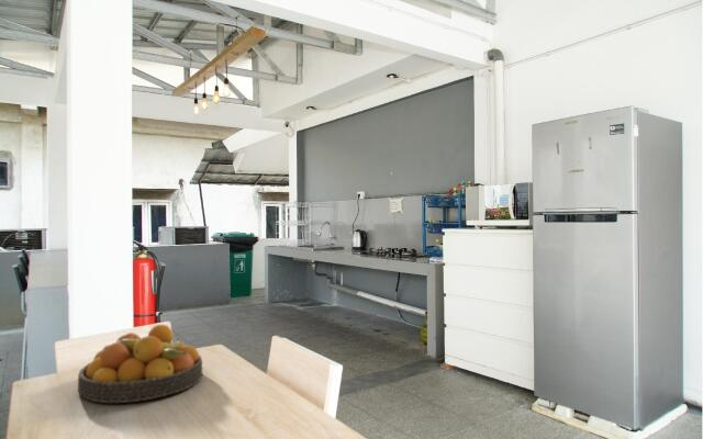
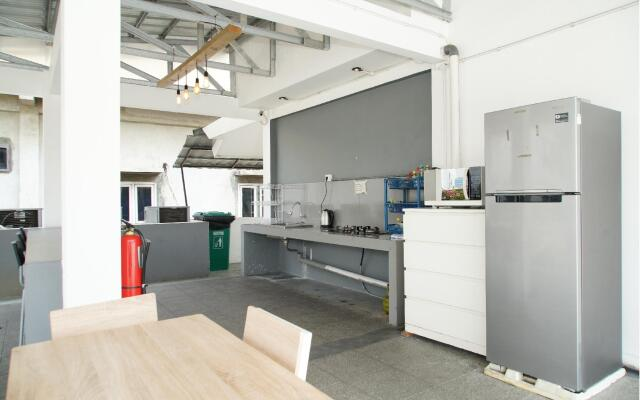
- fruit bowl (143, 357)
